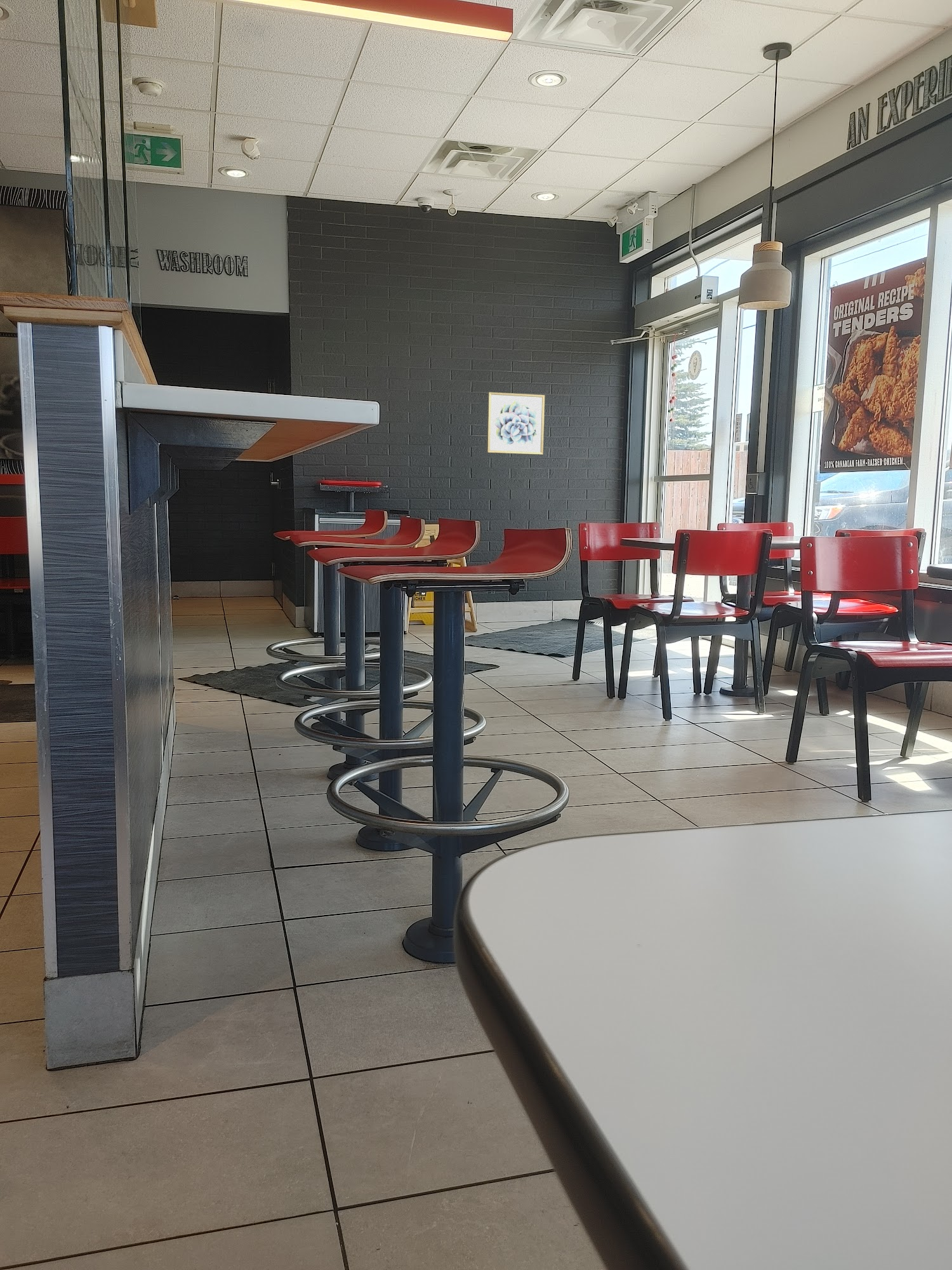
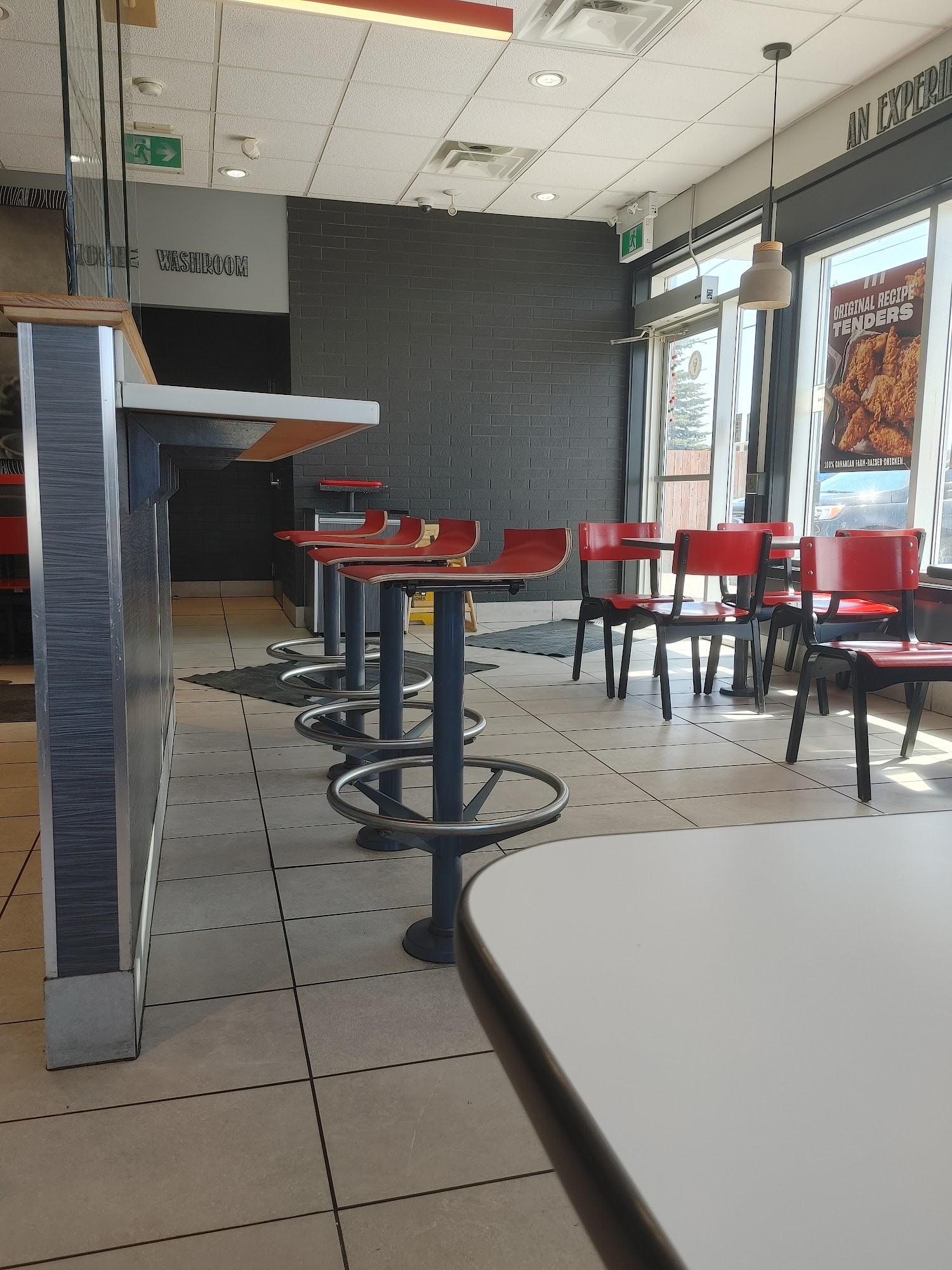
- wall art (515, 424)
